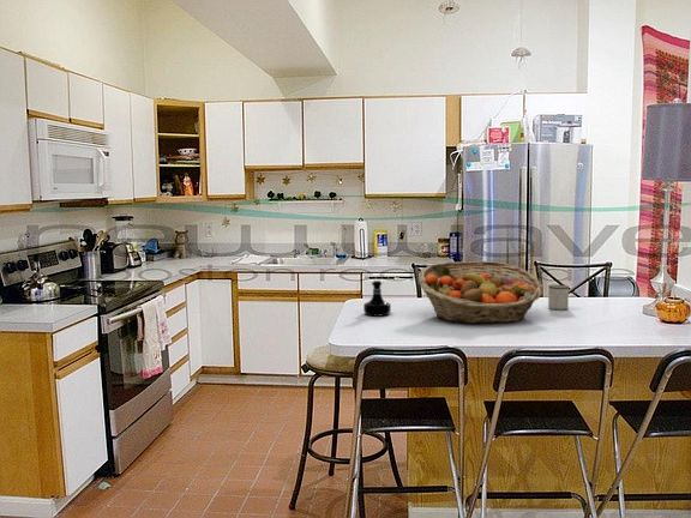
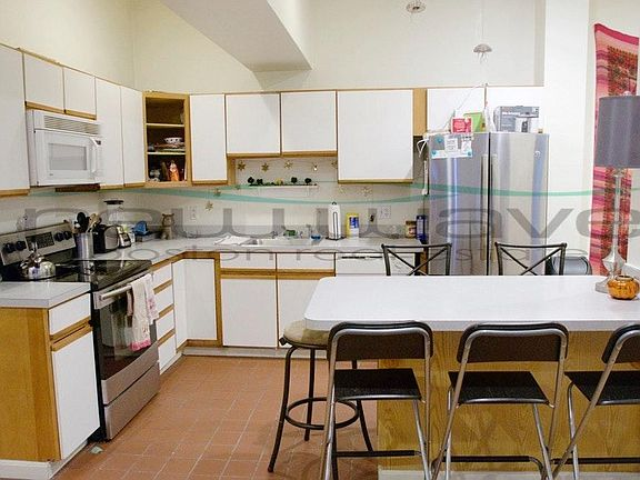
- fruit basket (479, 290)
- mug (555, 296)
- tequila bottle (377, 297)
